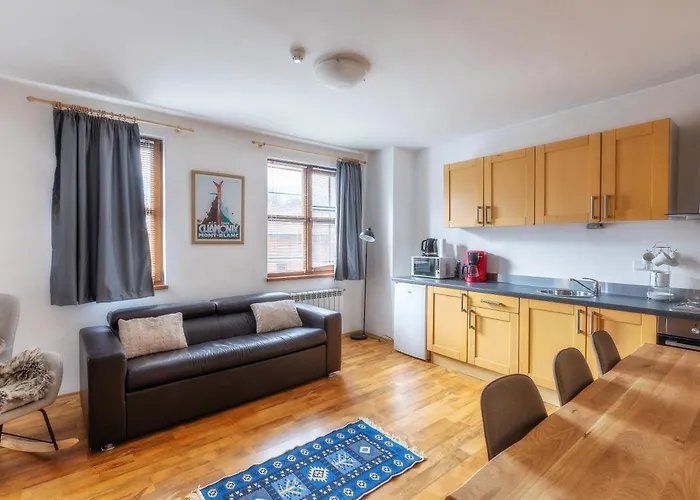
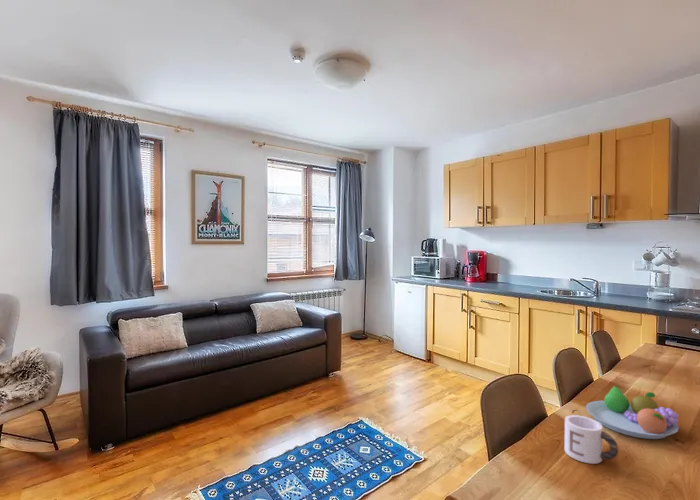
+ fruit bowl (629, 407)
+ mug (590, 440)
